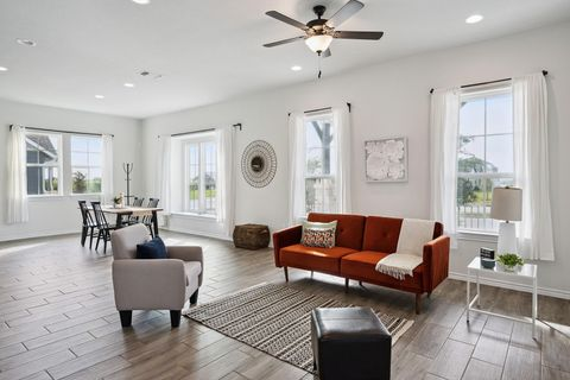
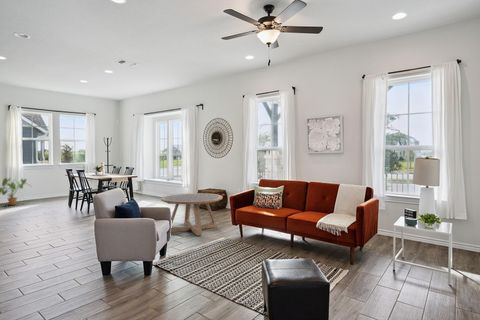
+ coffee table (194, 211)
+ house plant (14, 190)
